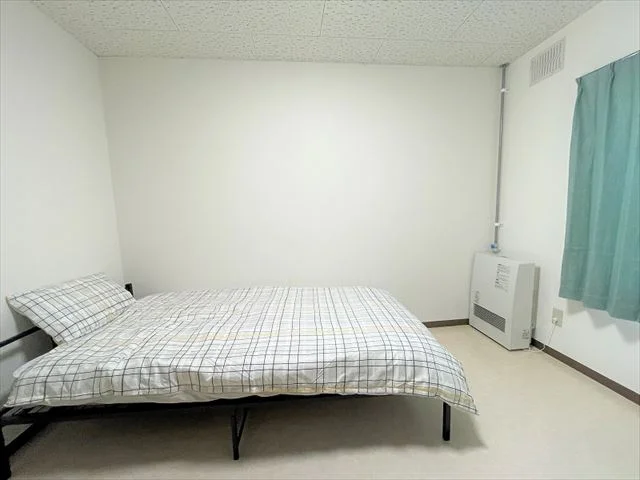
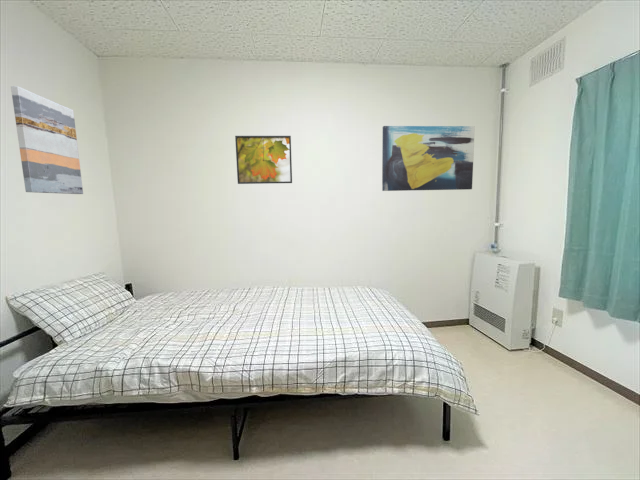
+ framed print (264, 159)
+ wall art (51, 147)
+ wall art (428, 158)
